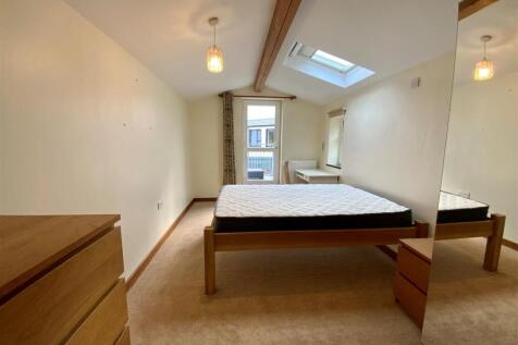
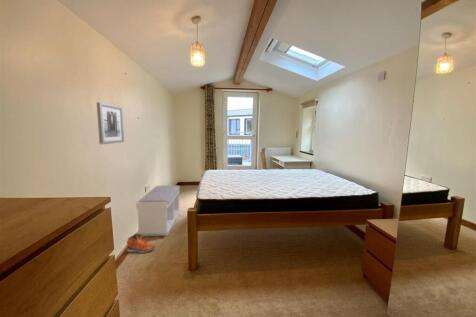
+ sneaker (140, 242)
+ bench (161, 208)
+ wall art (111, 124)
